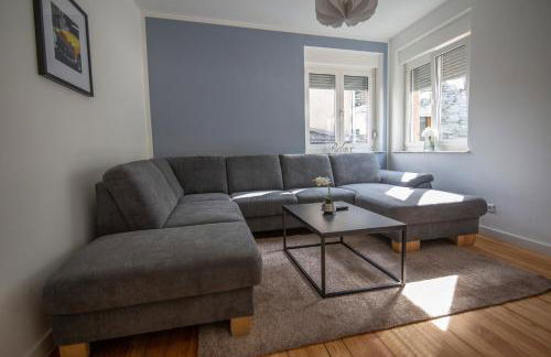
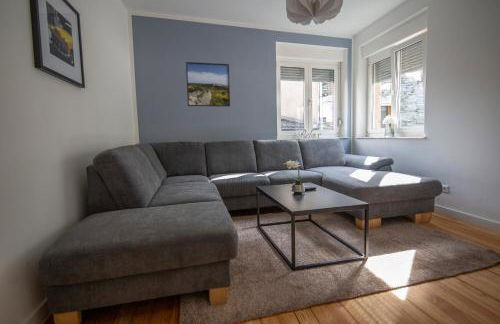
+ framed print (208, 84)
